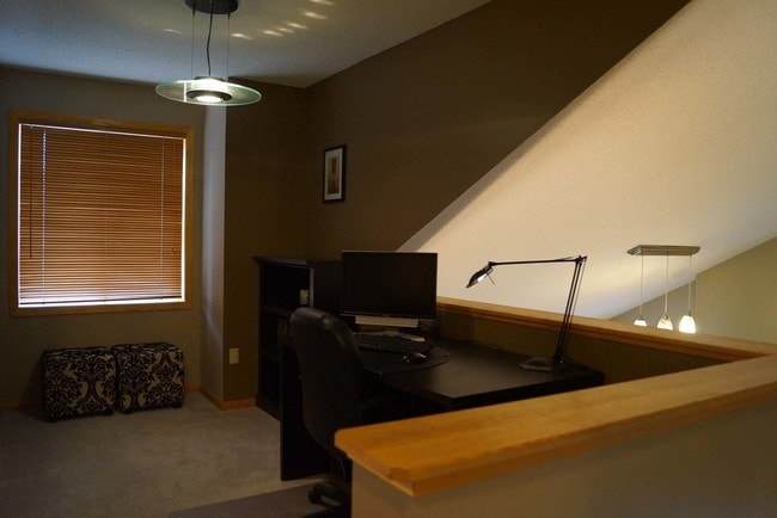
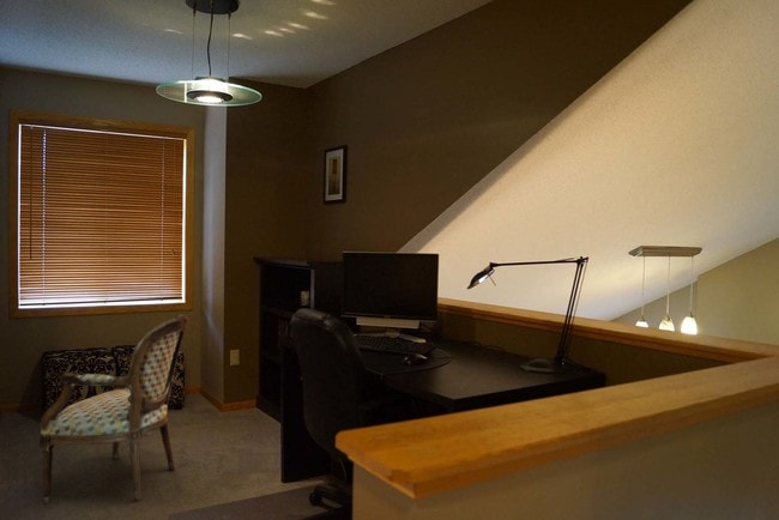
+ armchair (126, 395)
